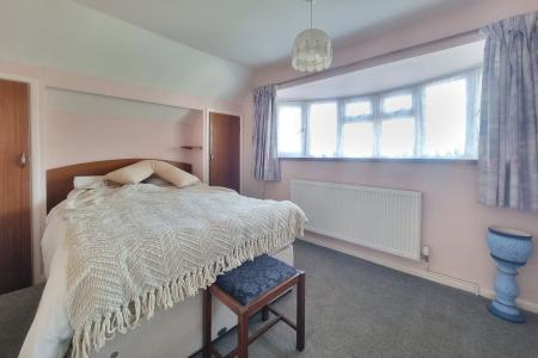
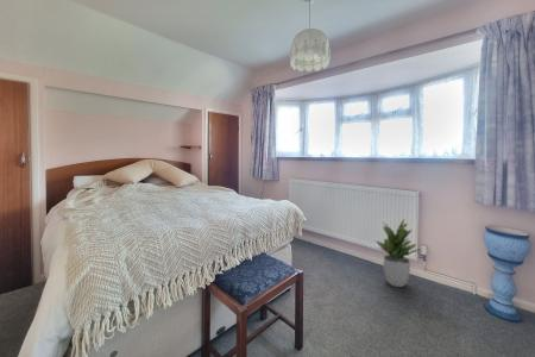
+ potted plant (395, 251)
